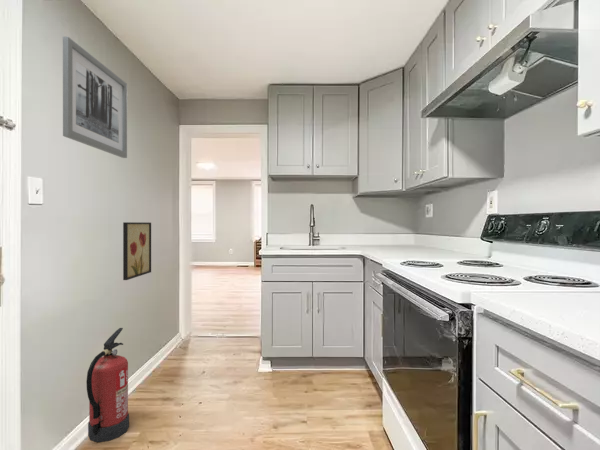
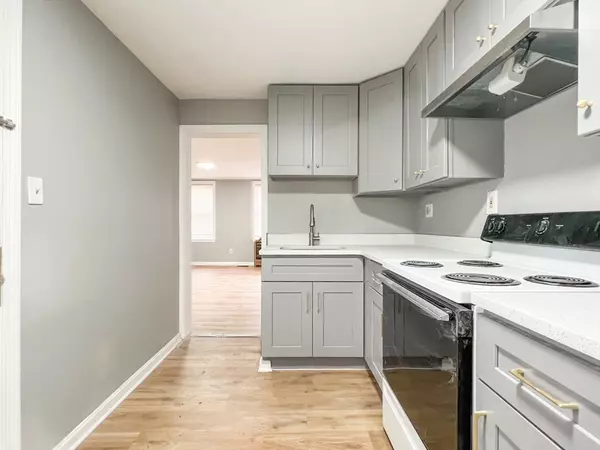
- fire extinguisher (106, 384)
- wall art (99, 106)
- wall art (137, 249)
